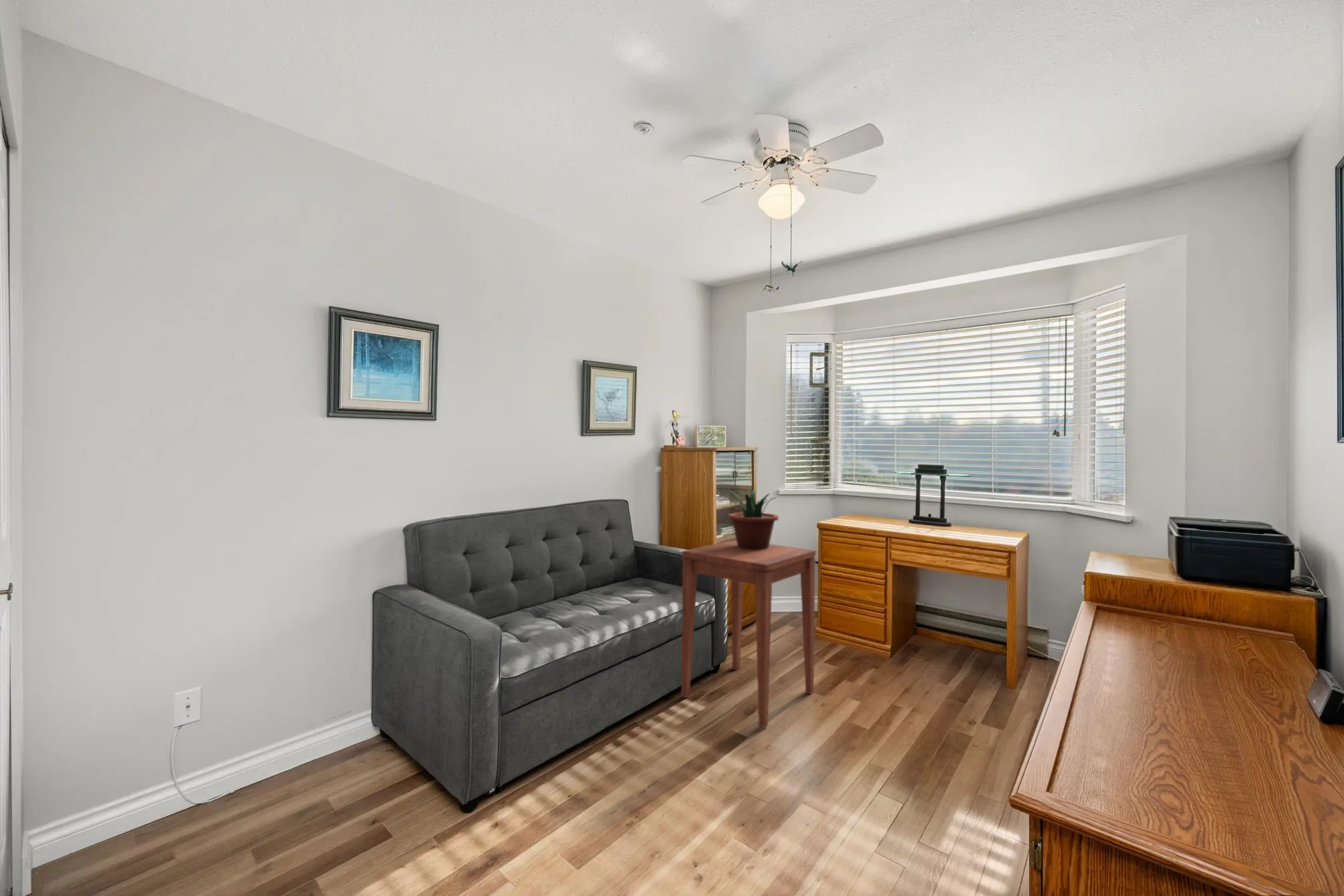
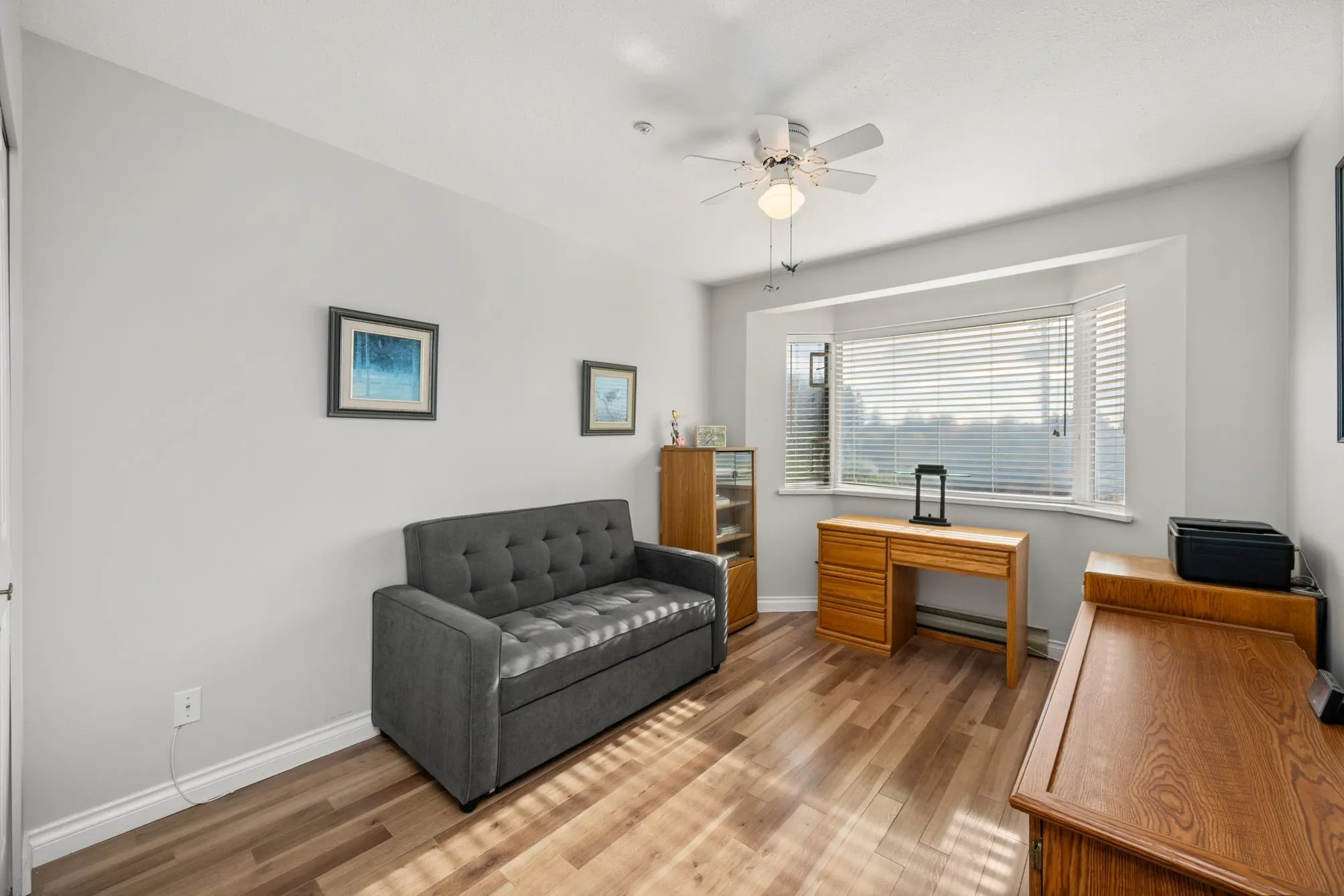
- potted plant (748, 518)
- side table (741, 622)
